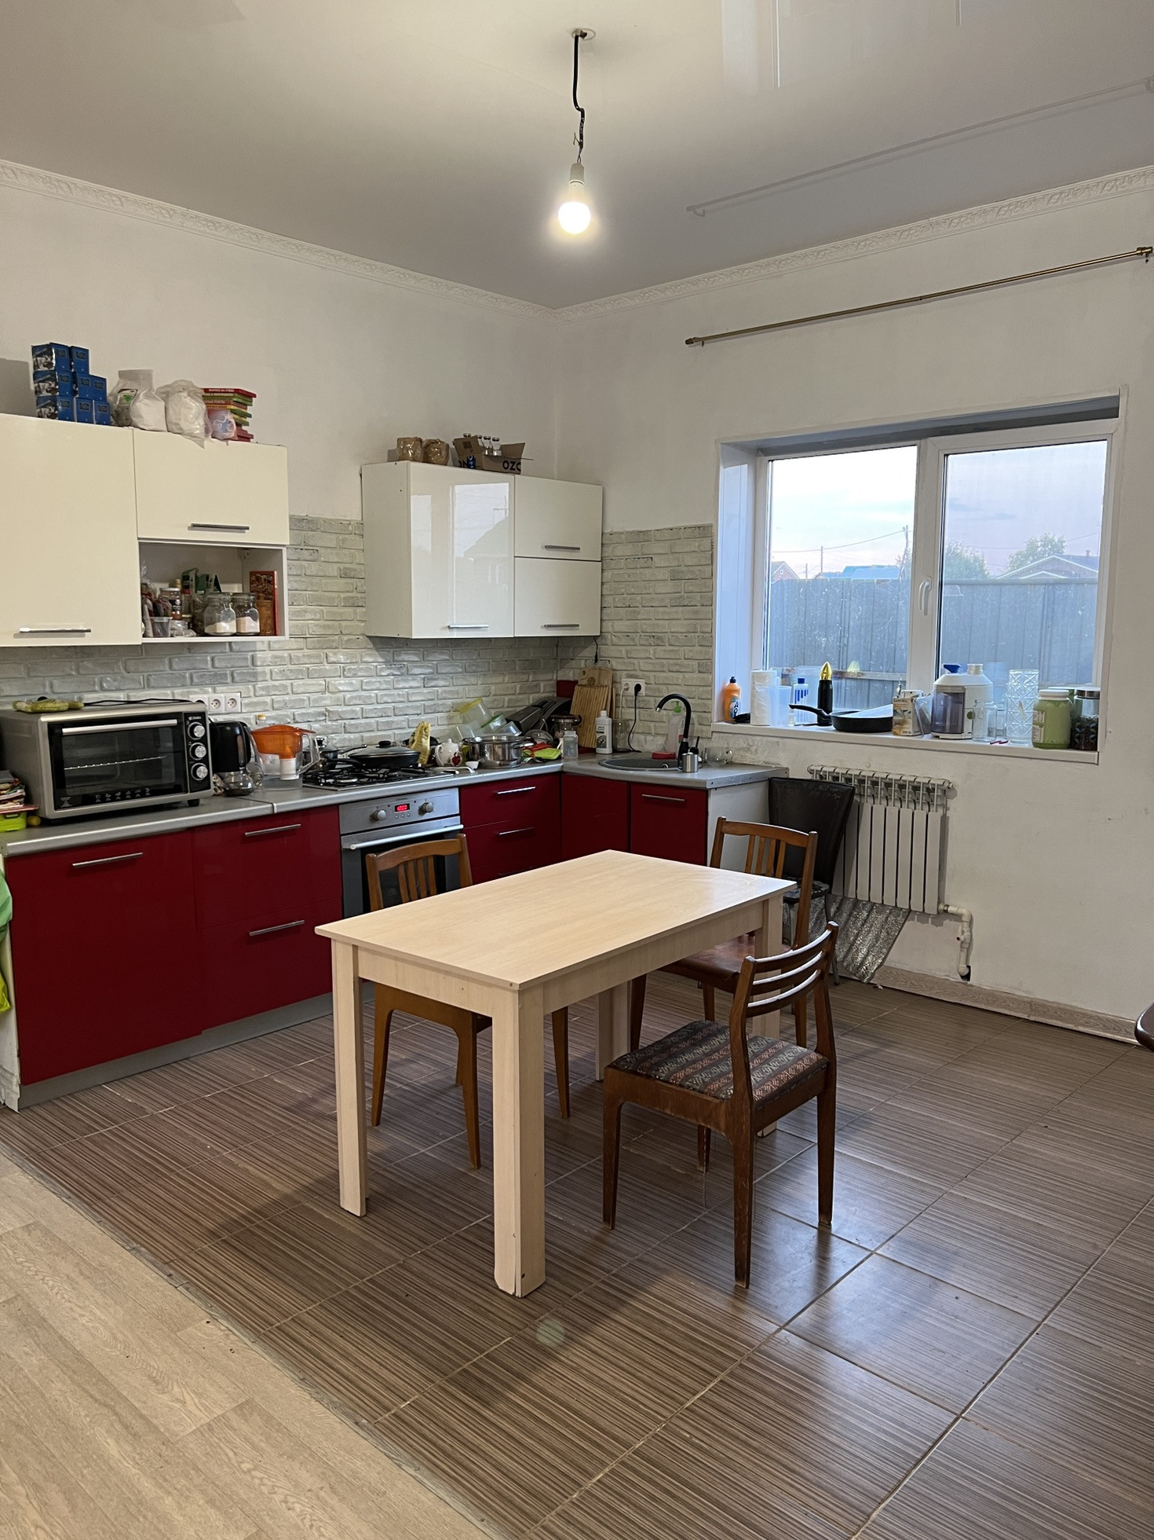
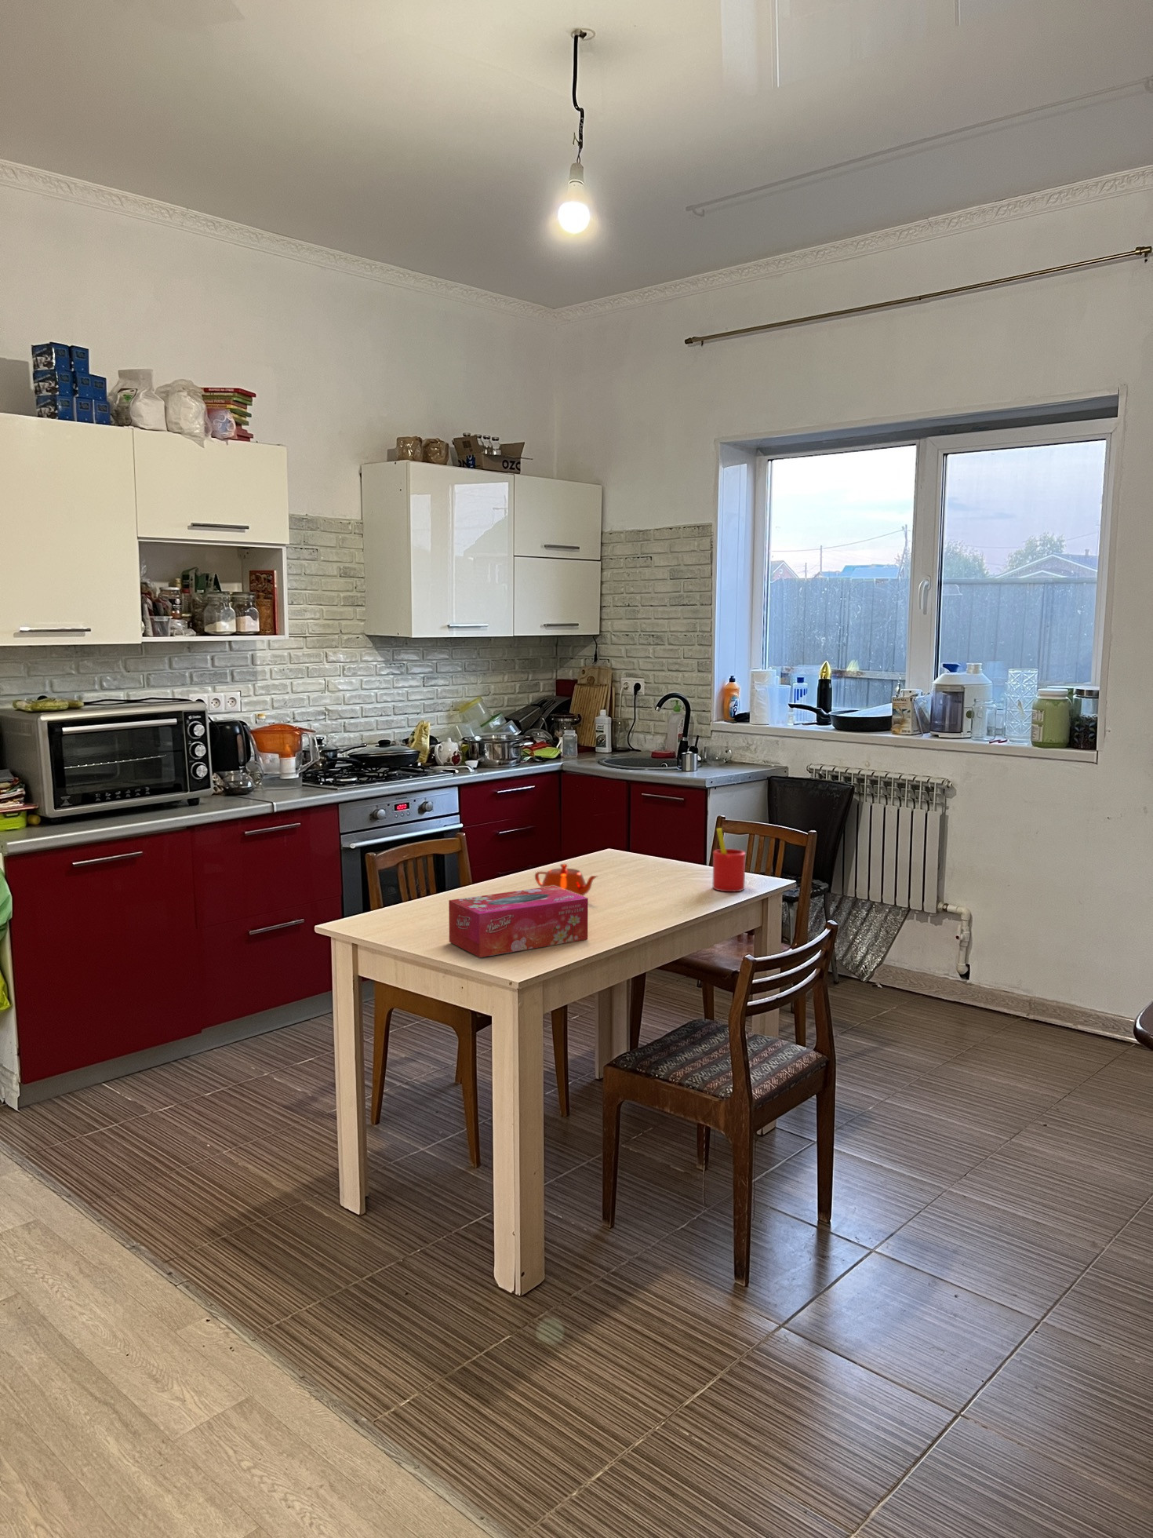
+ teapot (566, 882)
+ straw (727, 857)
+ tissue box (518, 919)
